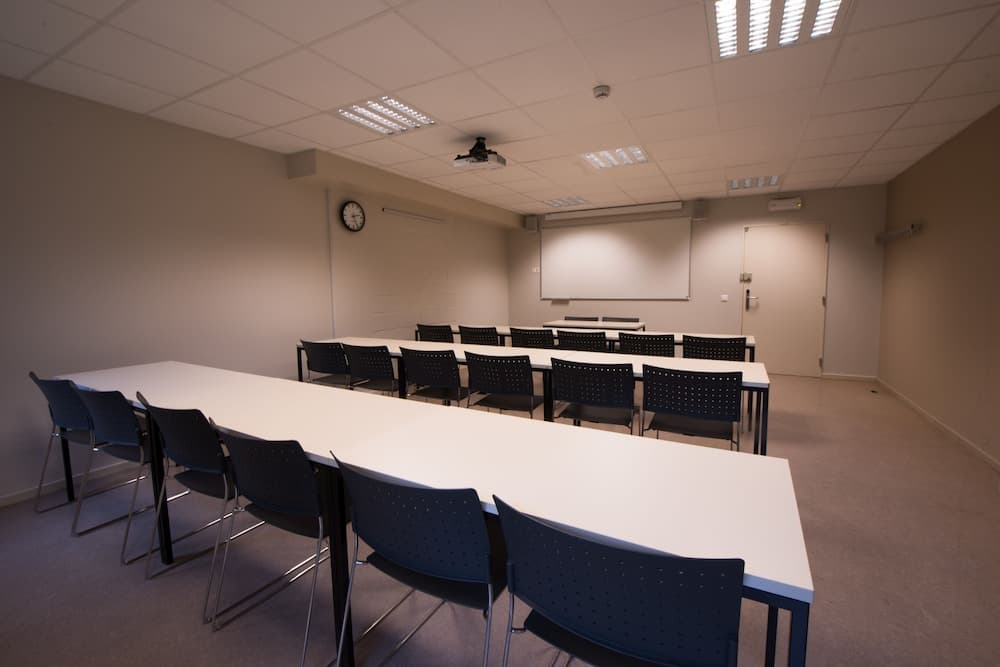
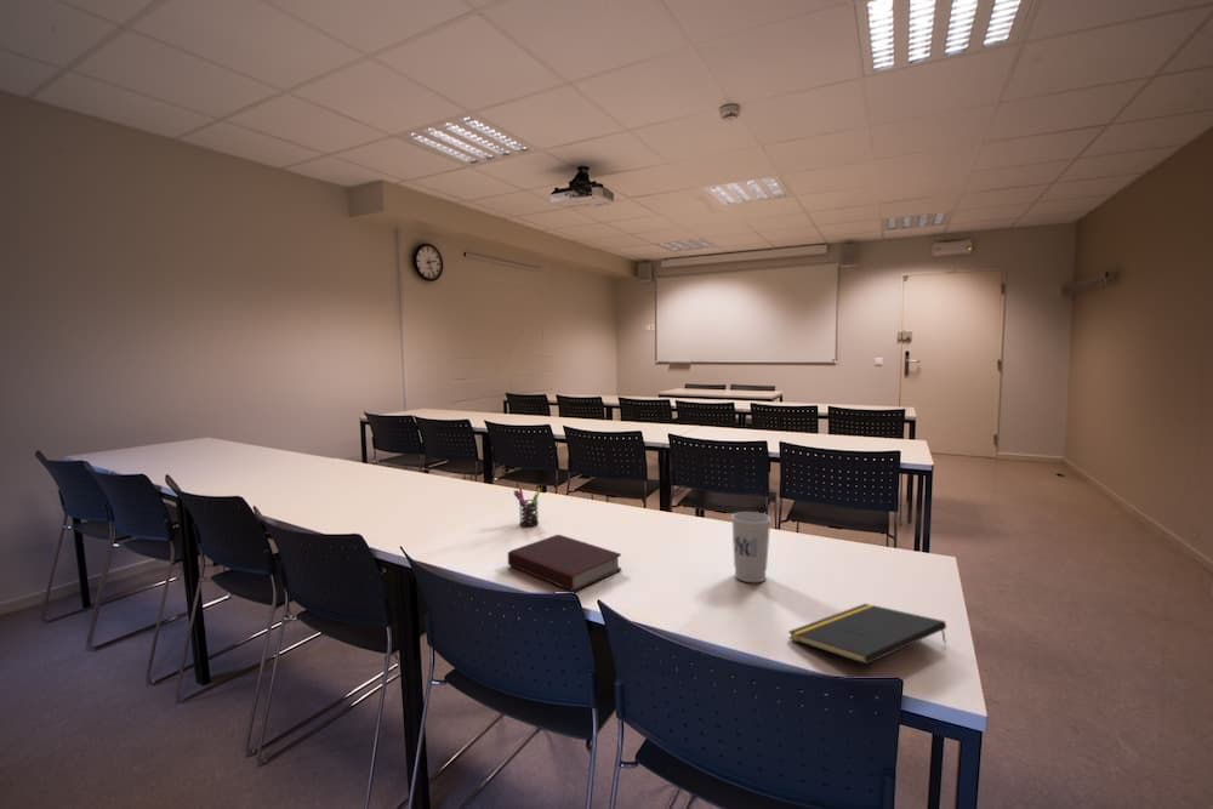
+ cup (750, 547)
+ notepad (865, 629)
+ book (564, 560)
+ pen holder (529, 505)
